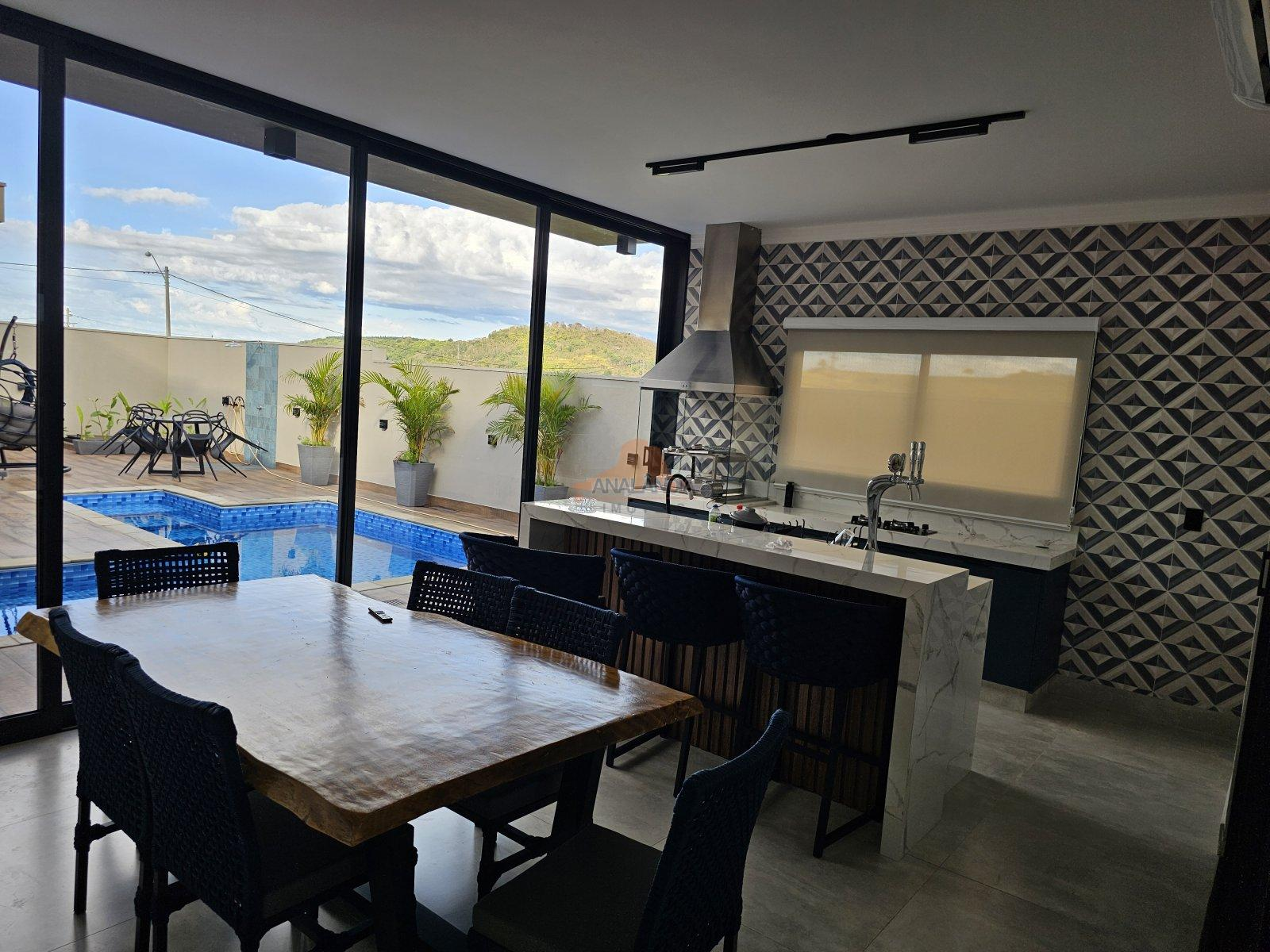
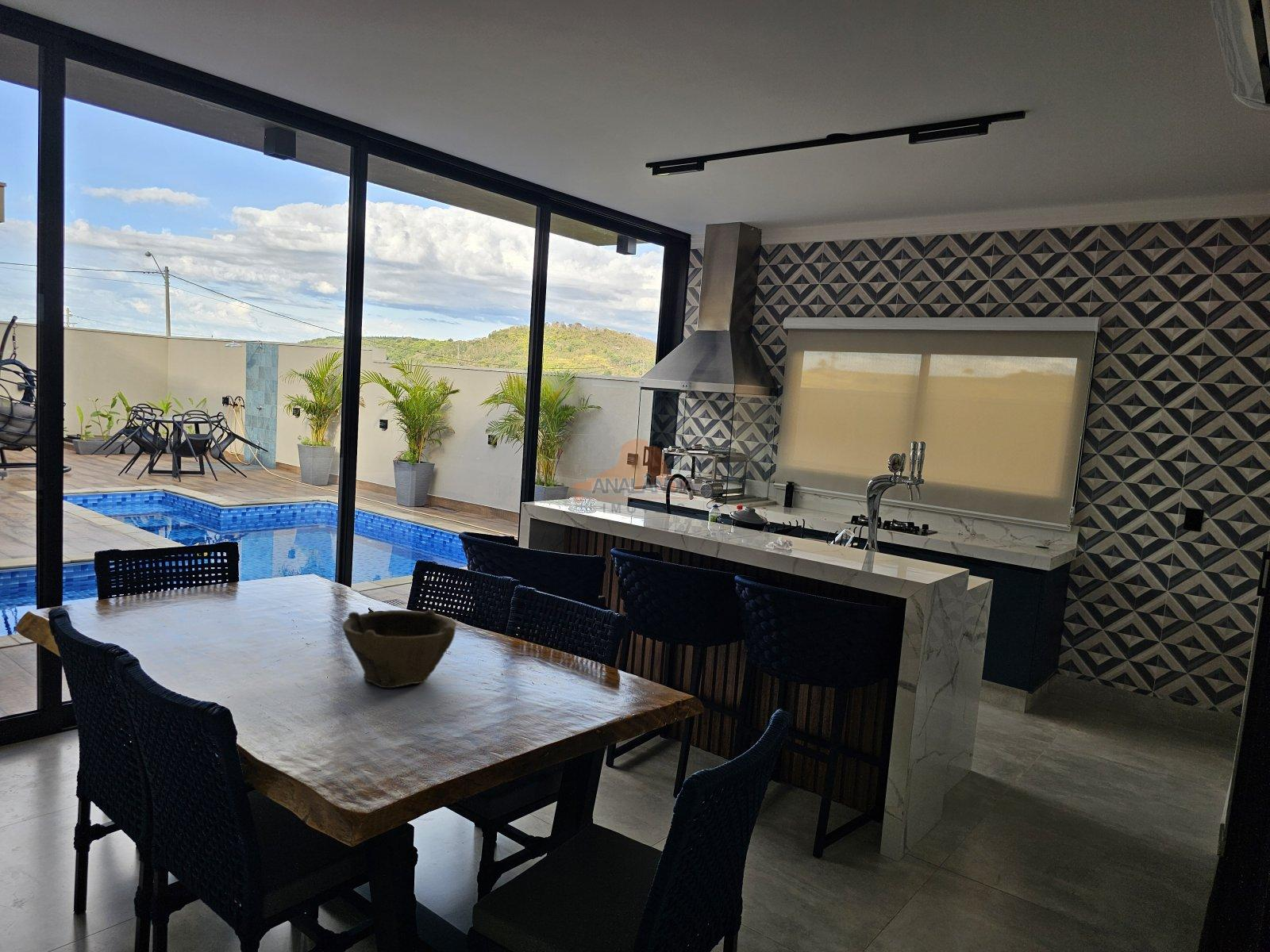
+ bowl (400, 647)
